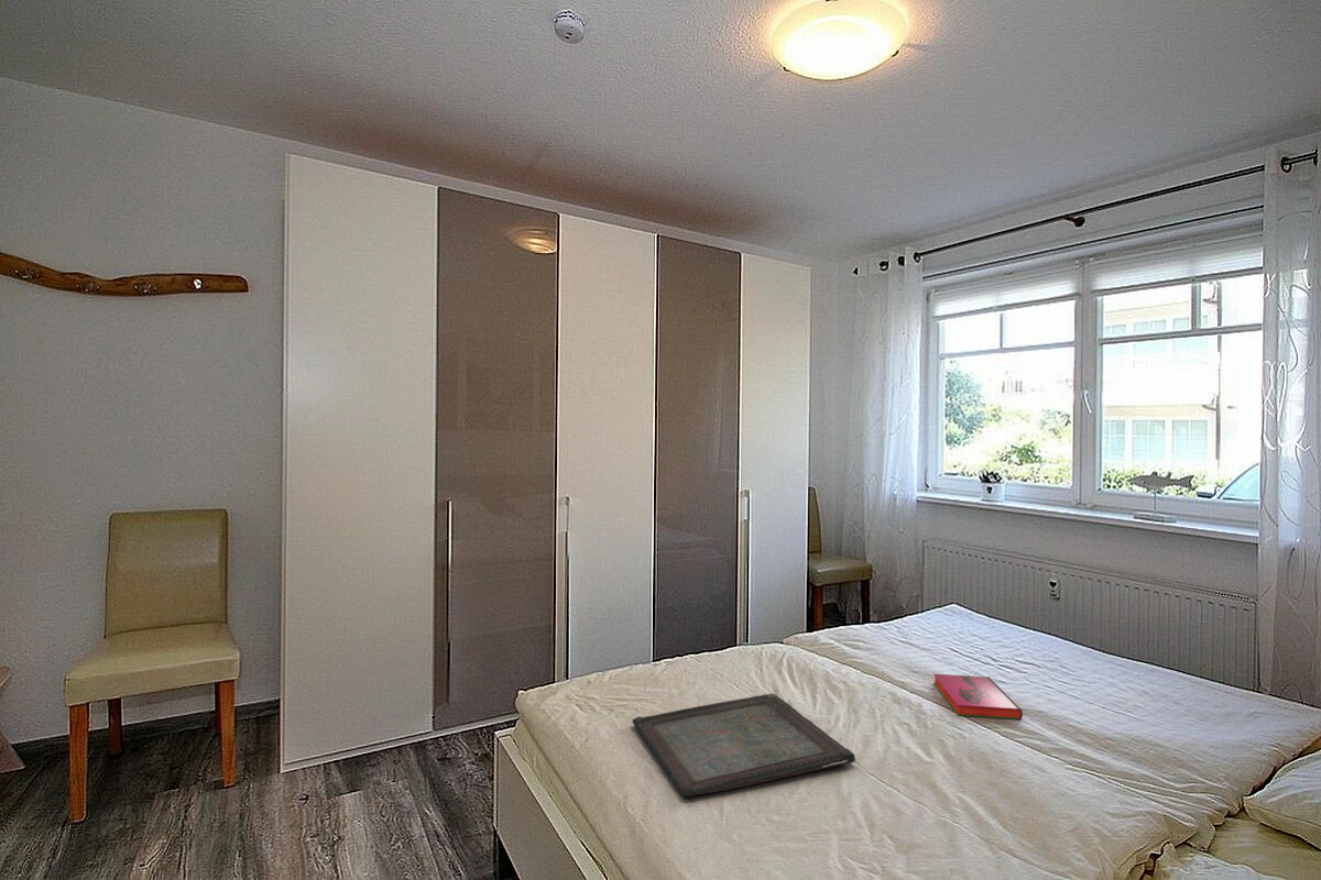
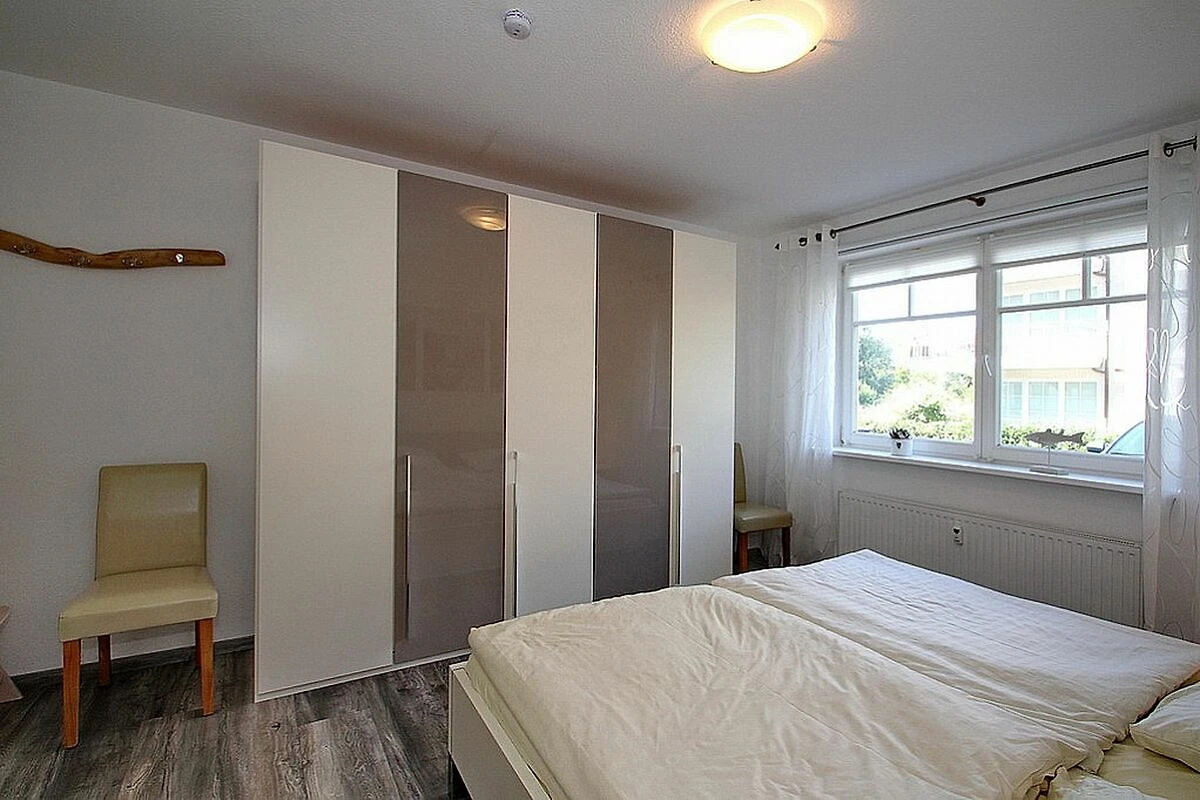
- hardback book (974, 695)
- serving tray (735, 736)
